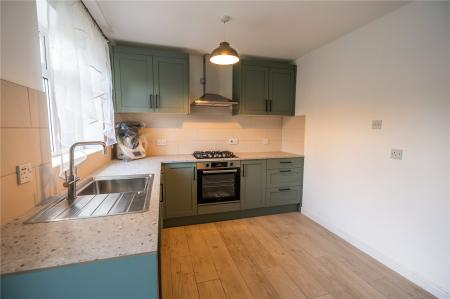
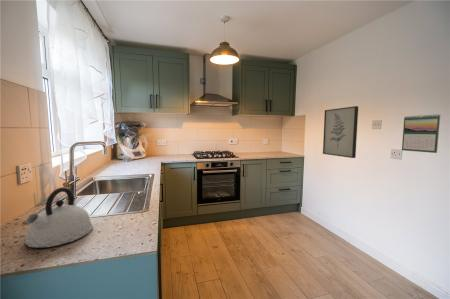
+ calendar (419, 133)
+ kettle (58, 212)
+ wall art (338, 132)
